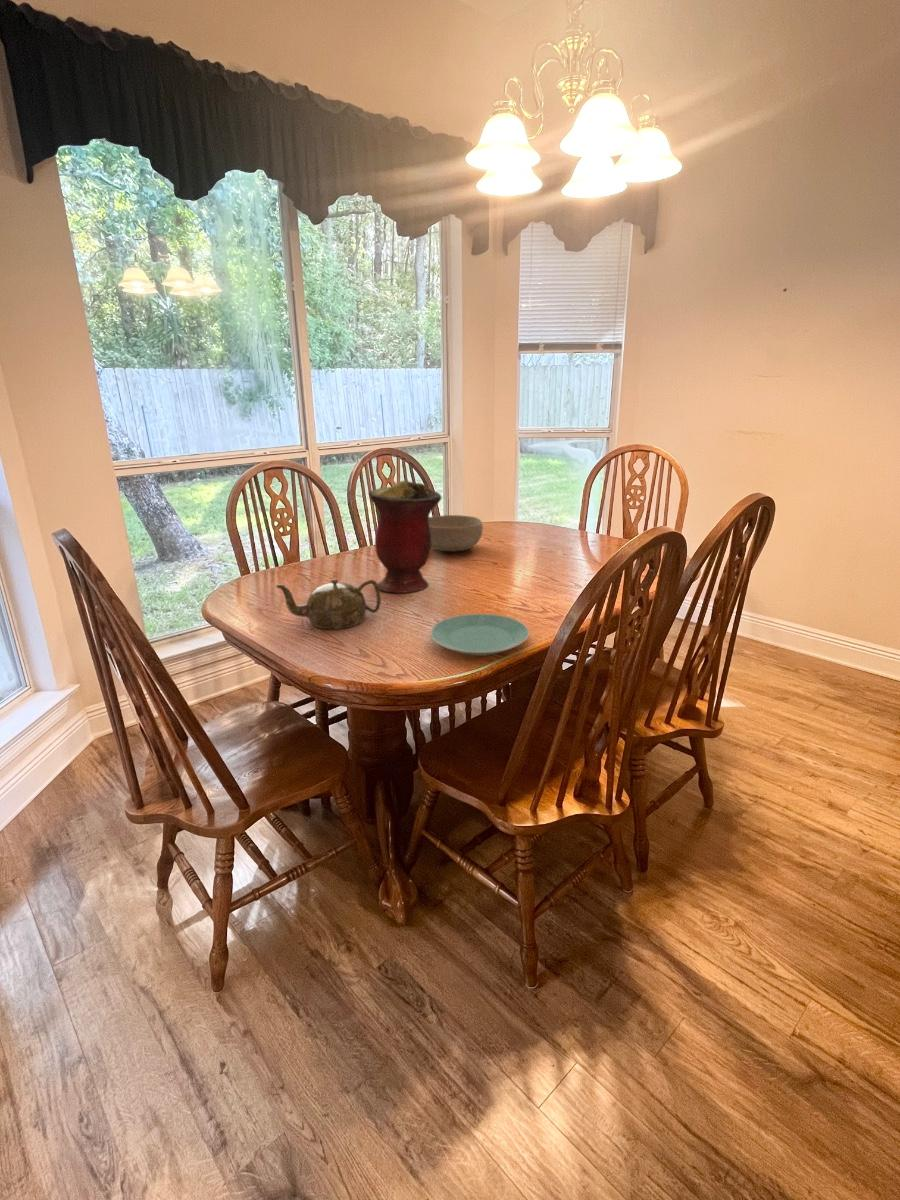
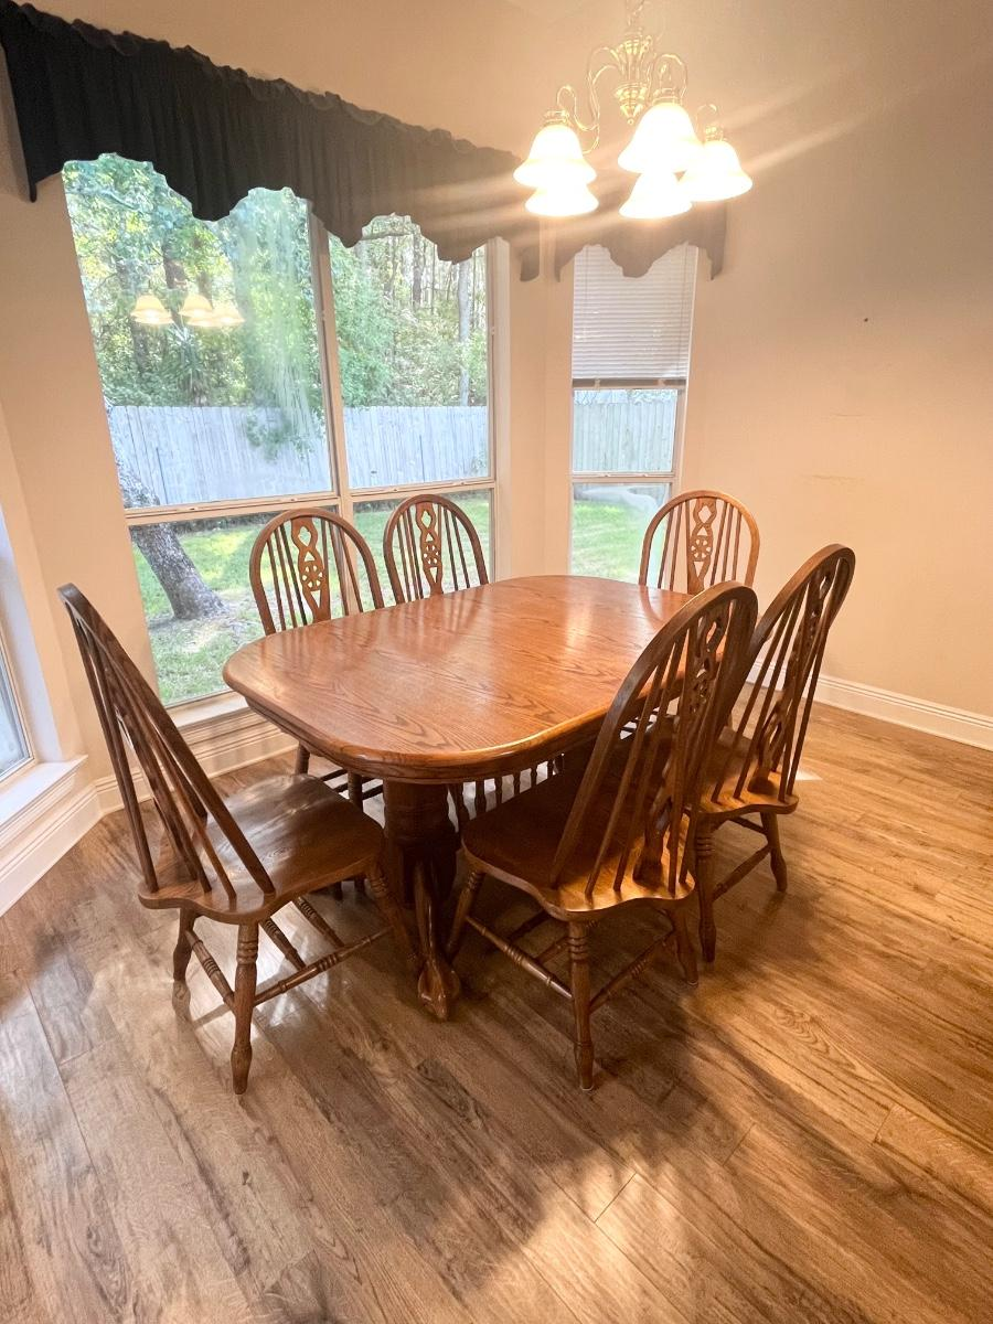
- vase (406, 534)
- plate (479, 636)
- bowl (451, 535)
- teapot (330, 600)
